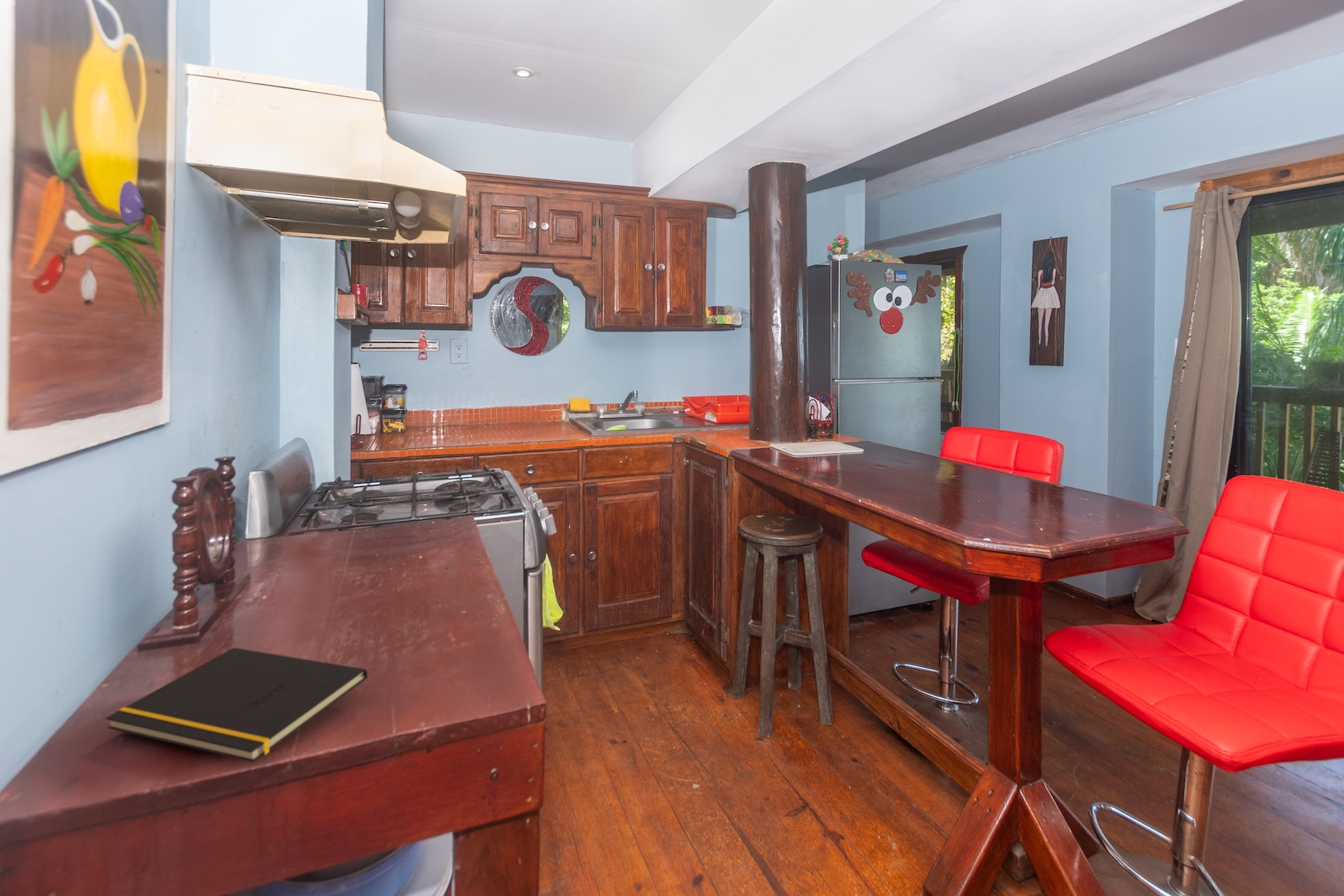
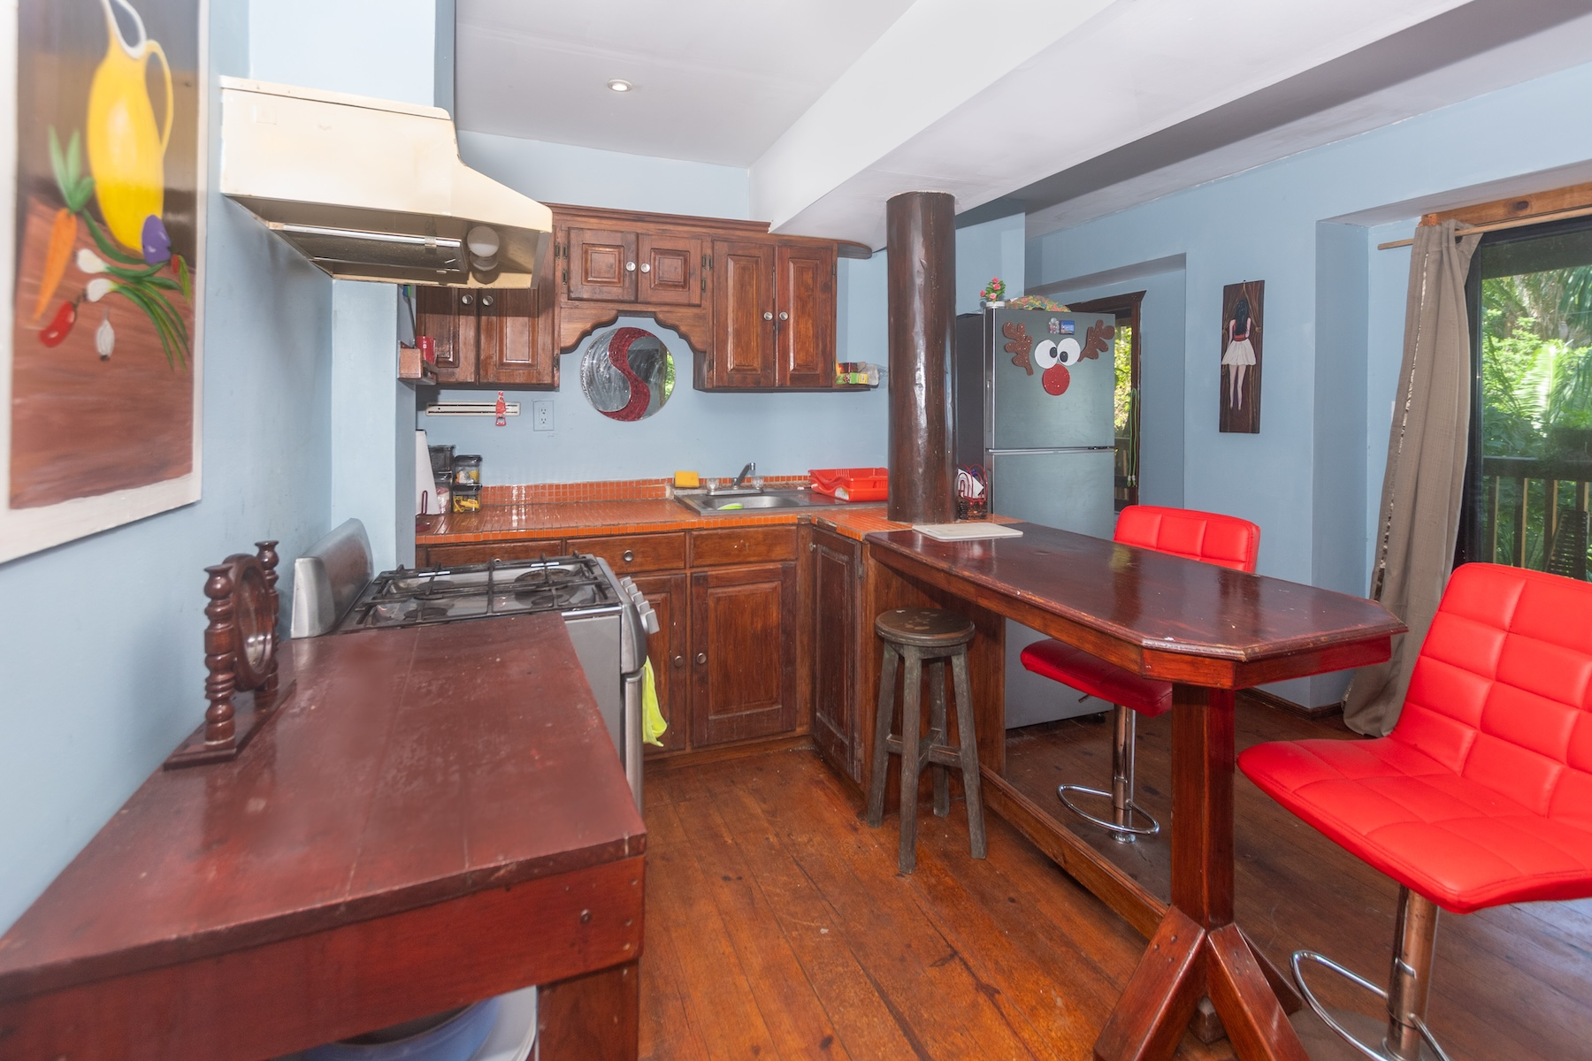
- notepad (243, 697)
